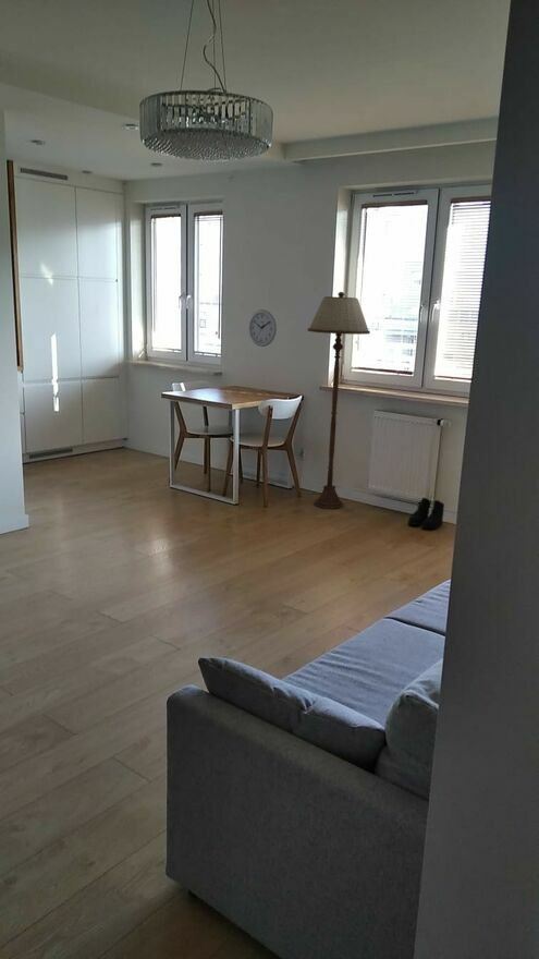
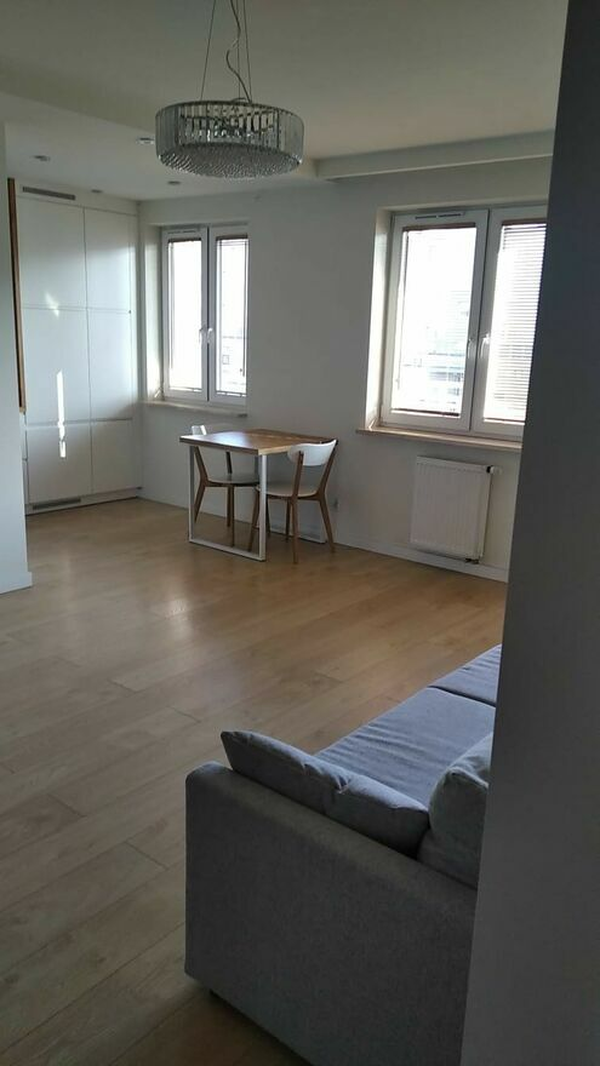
- boots (427, 512)
- floor lamp (334, 401)
- wall clock (261, 328)
